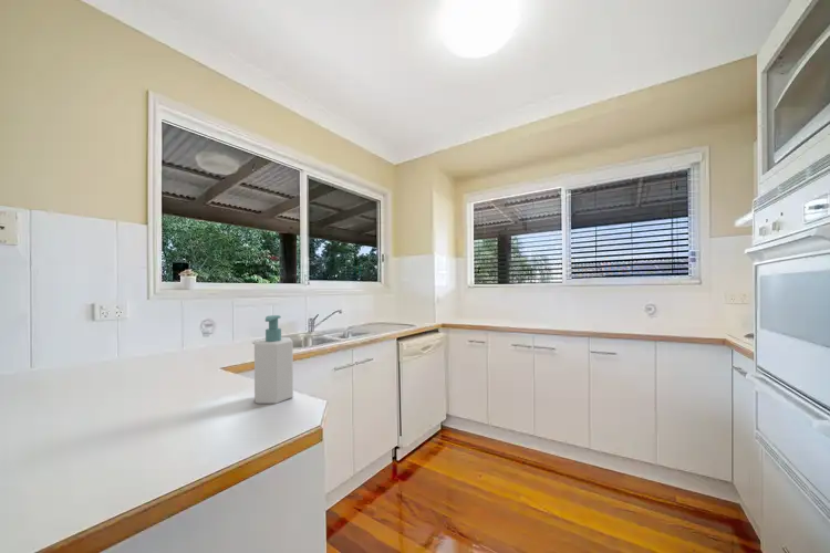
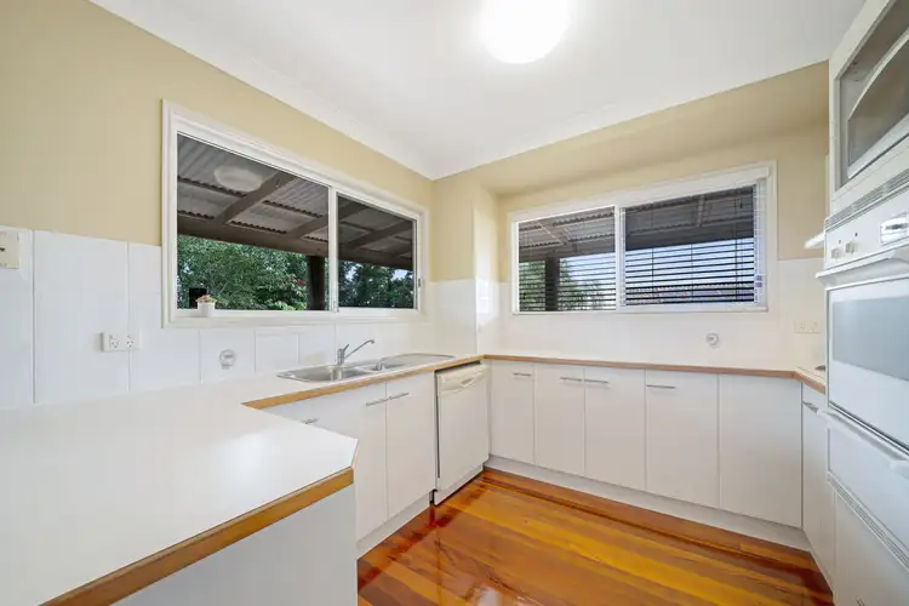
- soap bottle (273, 356)
